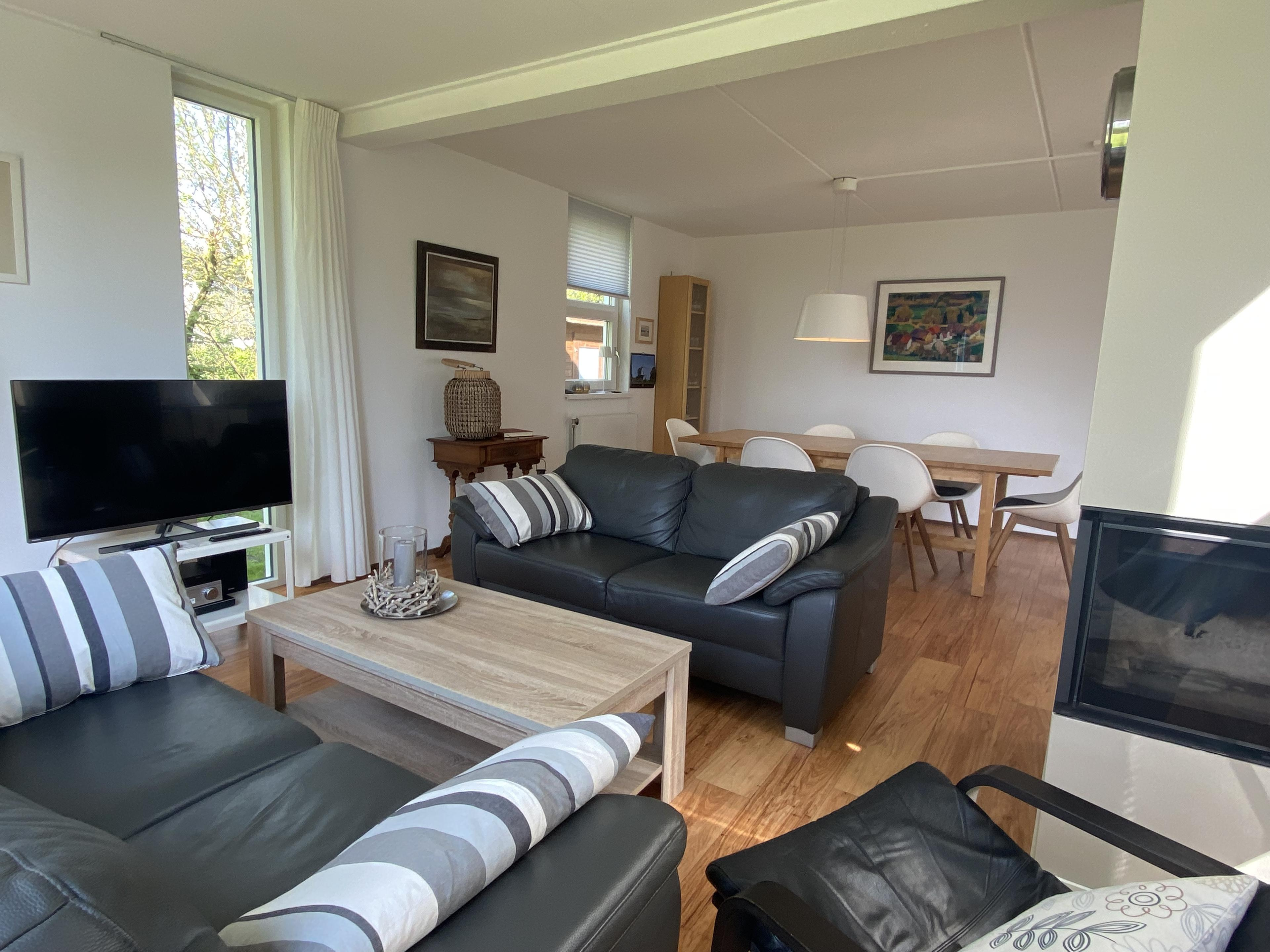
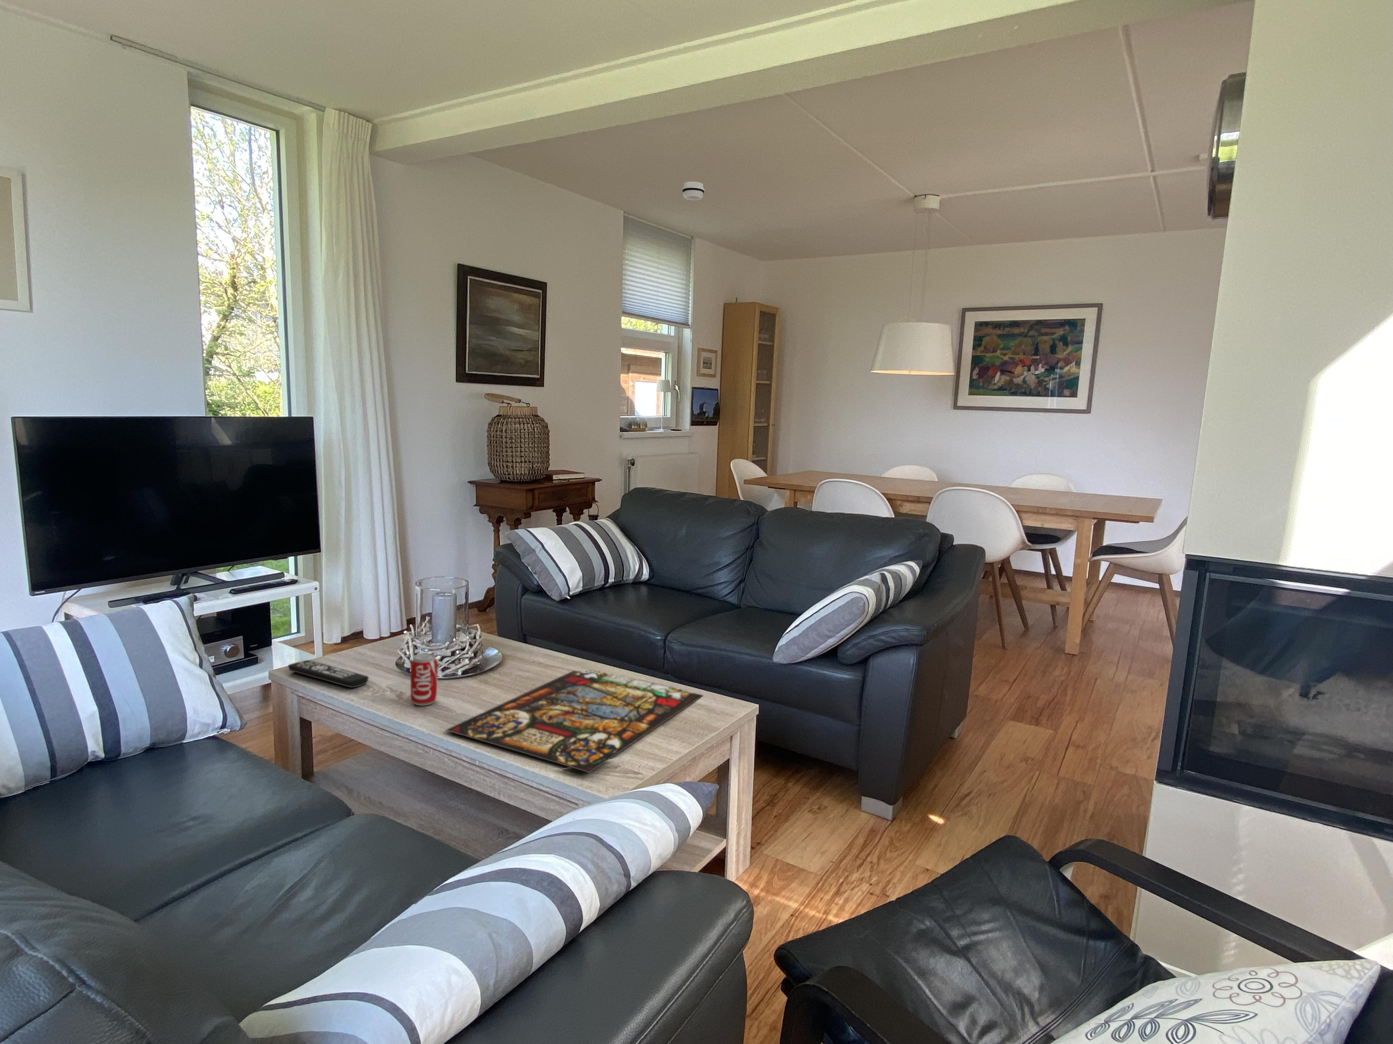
+ beverage can (424, 679)
+ smoke detector (693, 191)
+ stained glass panel (586, 710)
+ remote control (328, 673)
